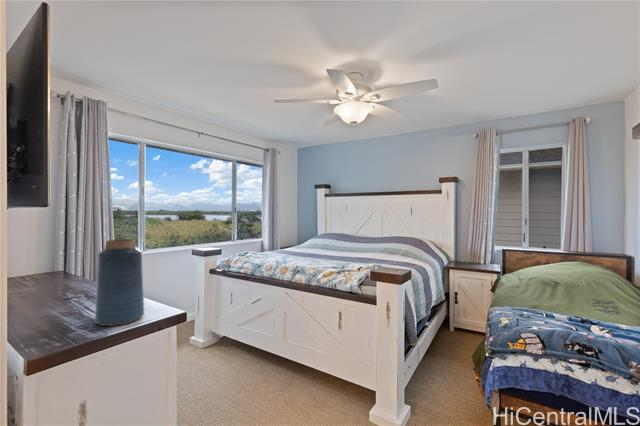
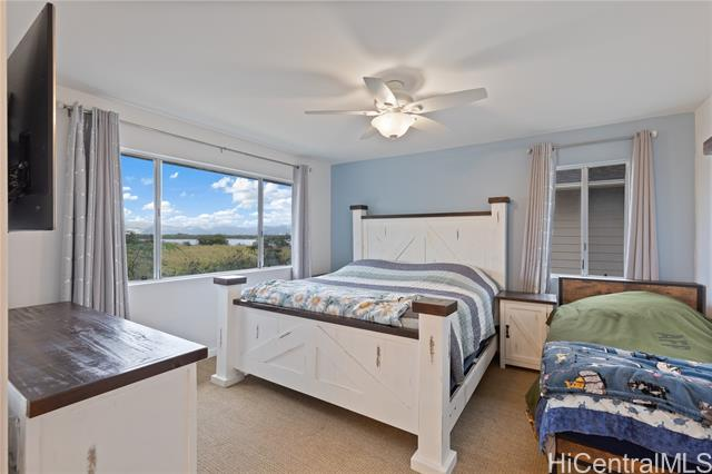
- vase (120, 279)
